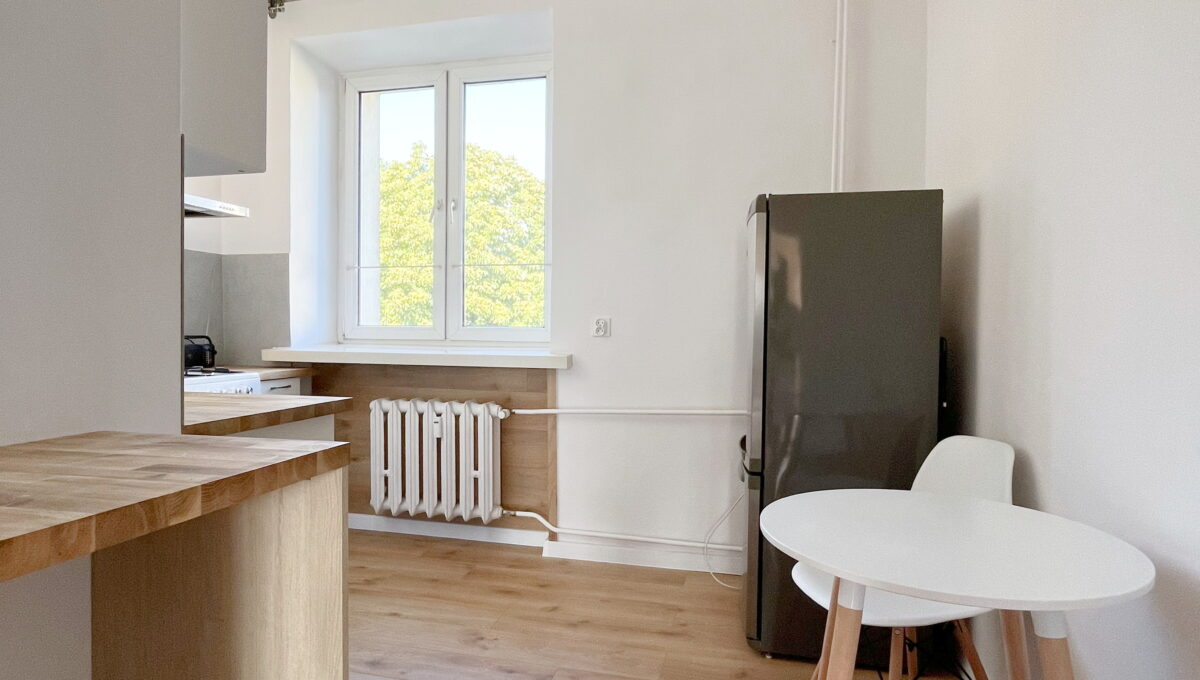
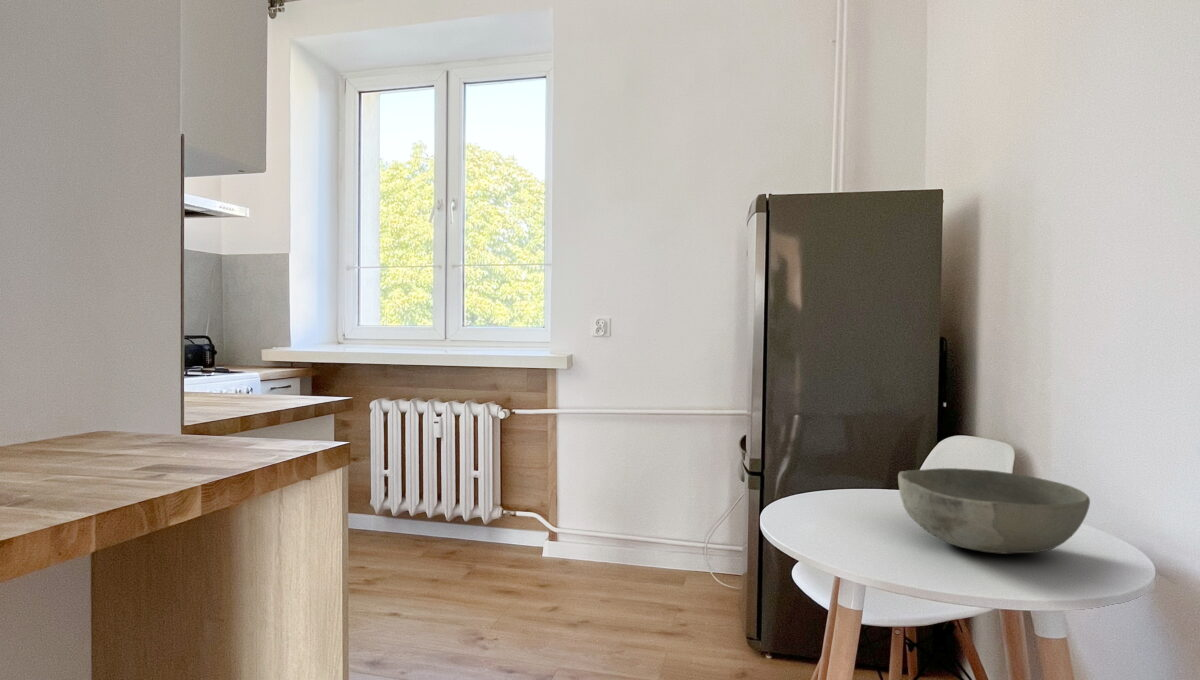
+ bowl (986, 514)
